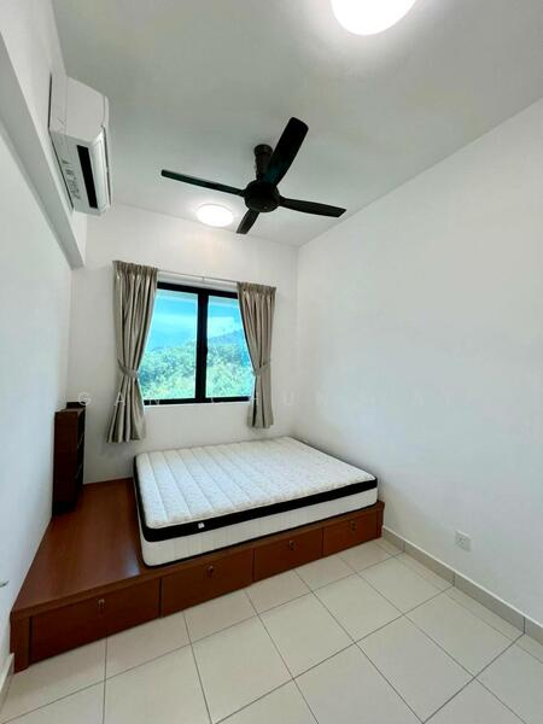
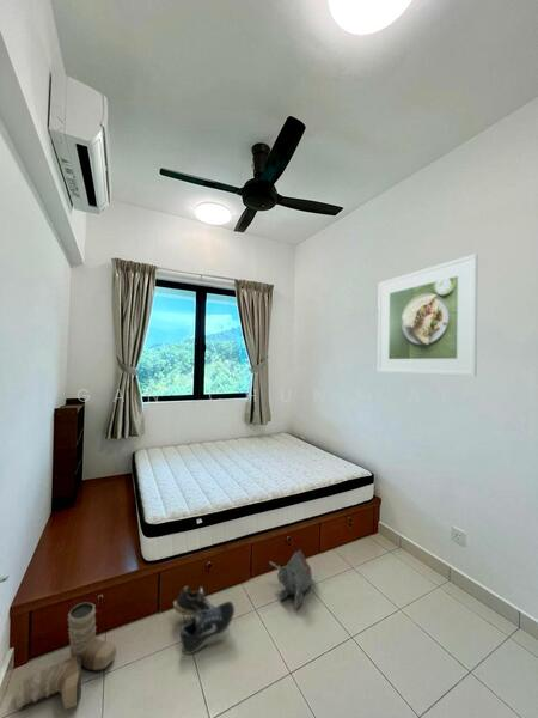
+ shoe (203, 610)
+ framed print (420, 322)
+ plush toy (298, 574)
+ boots (71, 655)
